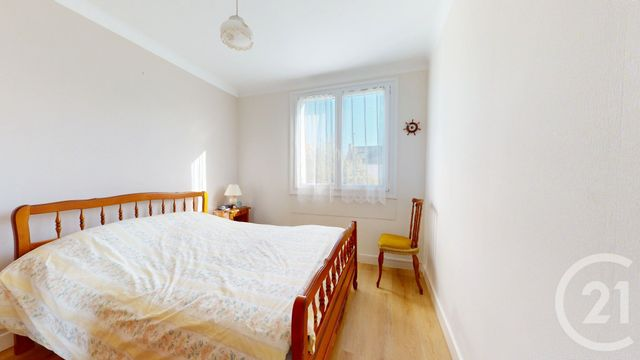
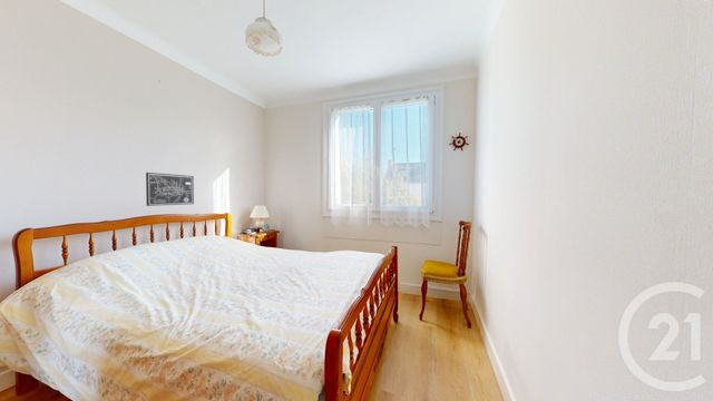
+ wall art (172, 189)
